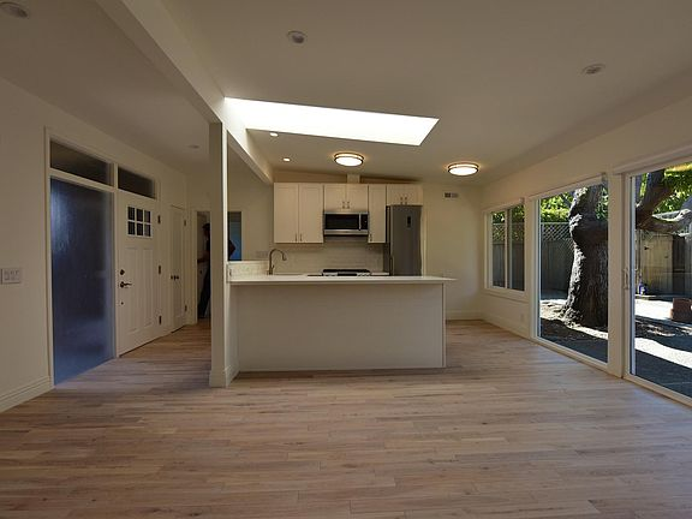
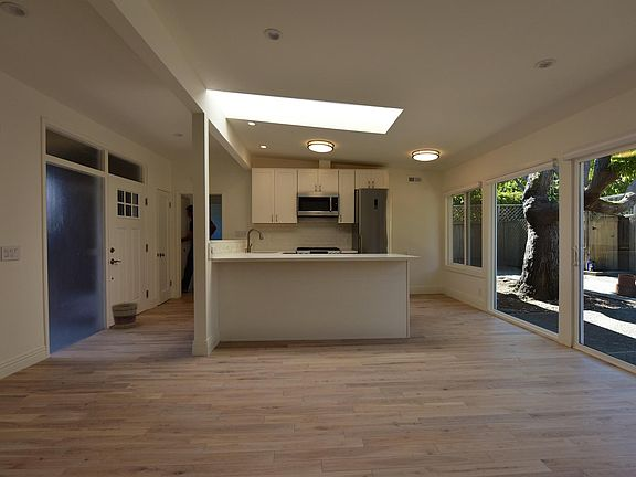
+ basket (125, 315)
